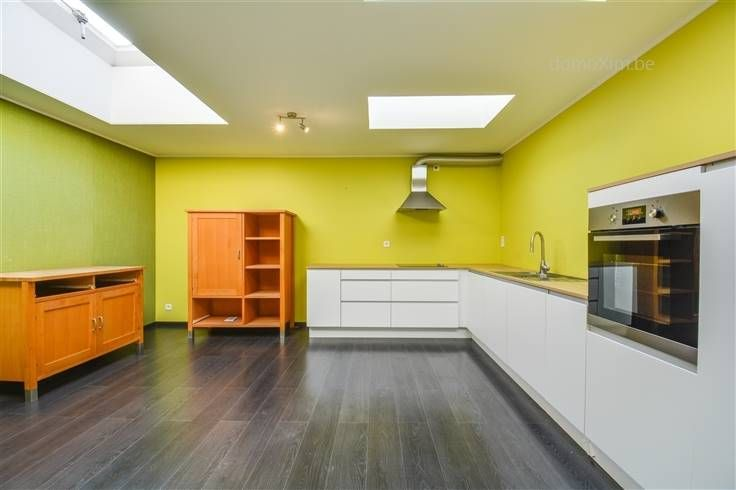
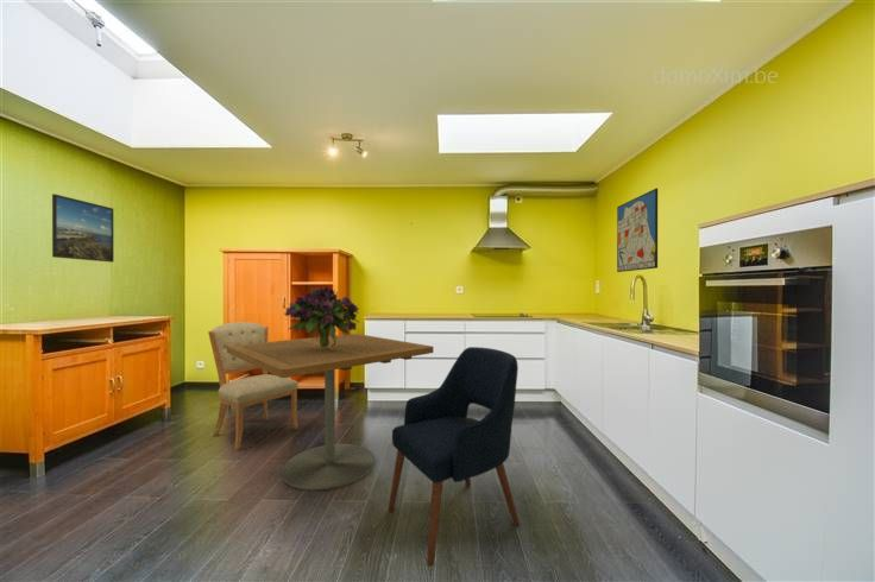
+ chair (457, 435)
+ wall art (635, 234)
+ bouquet (325, 317)
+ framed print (84, 230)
+ dining table (329, 406)
+ chair (251, 378)
